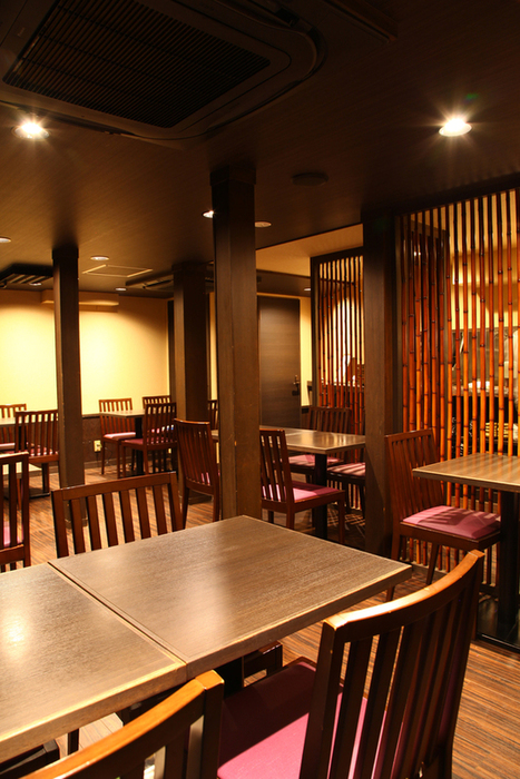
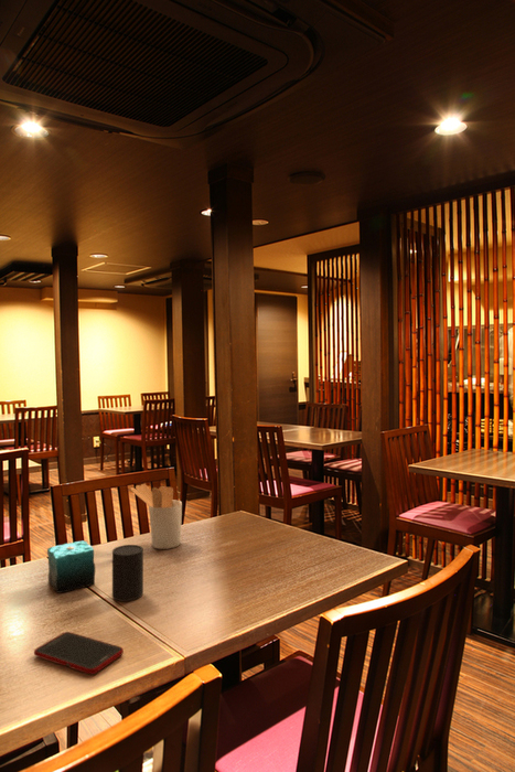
+ cup (127, 571)
+ utensil holder (157, 513)
+ cell phone (78, 652)
+ candle (71, 558)
